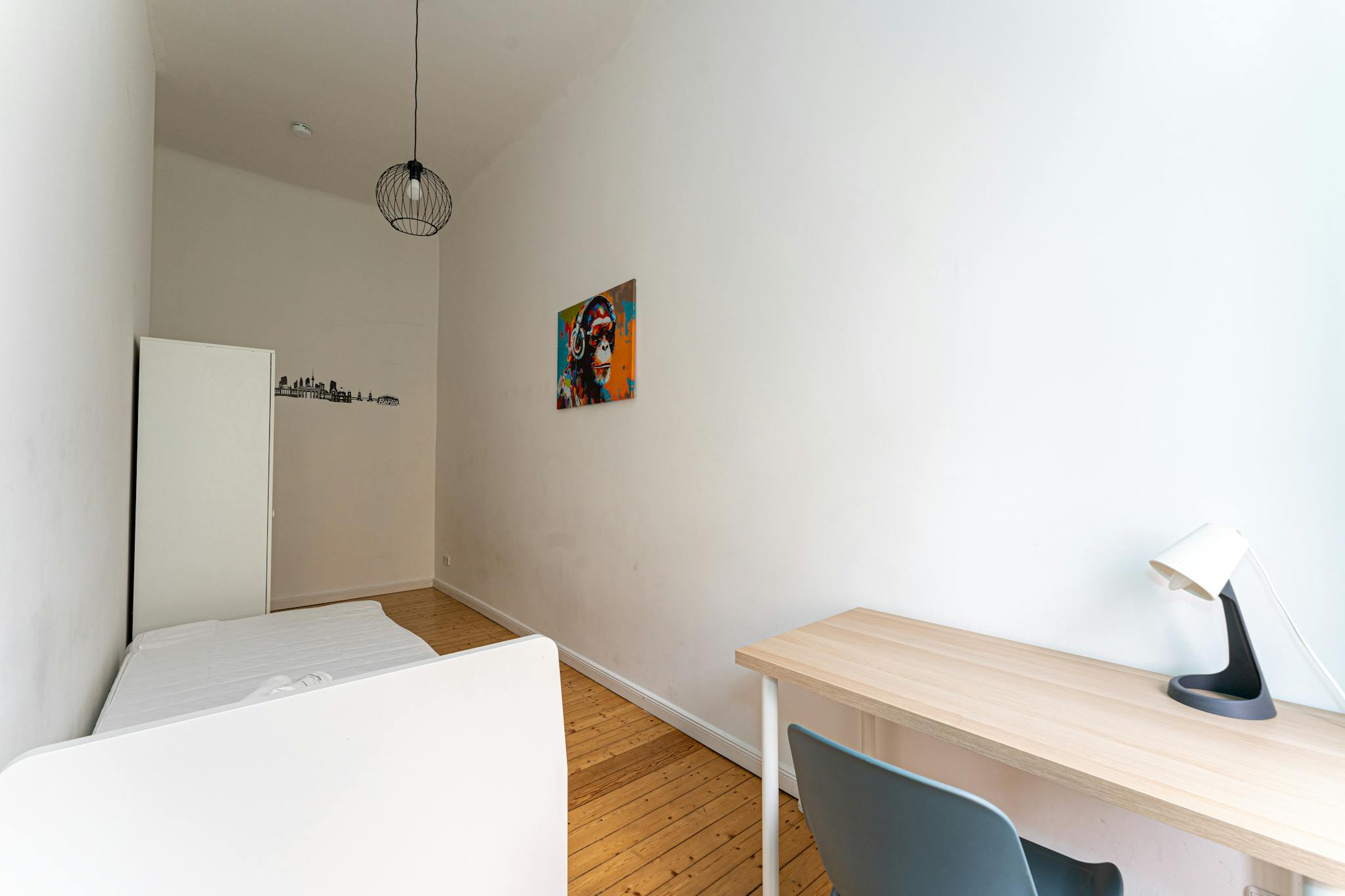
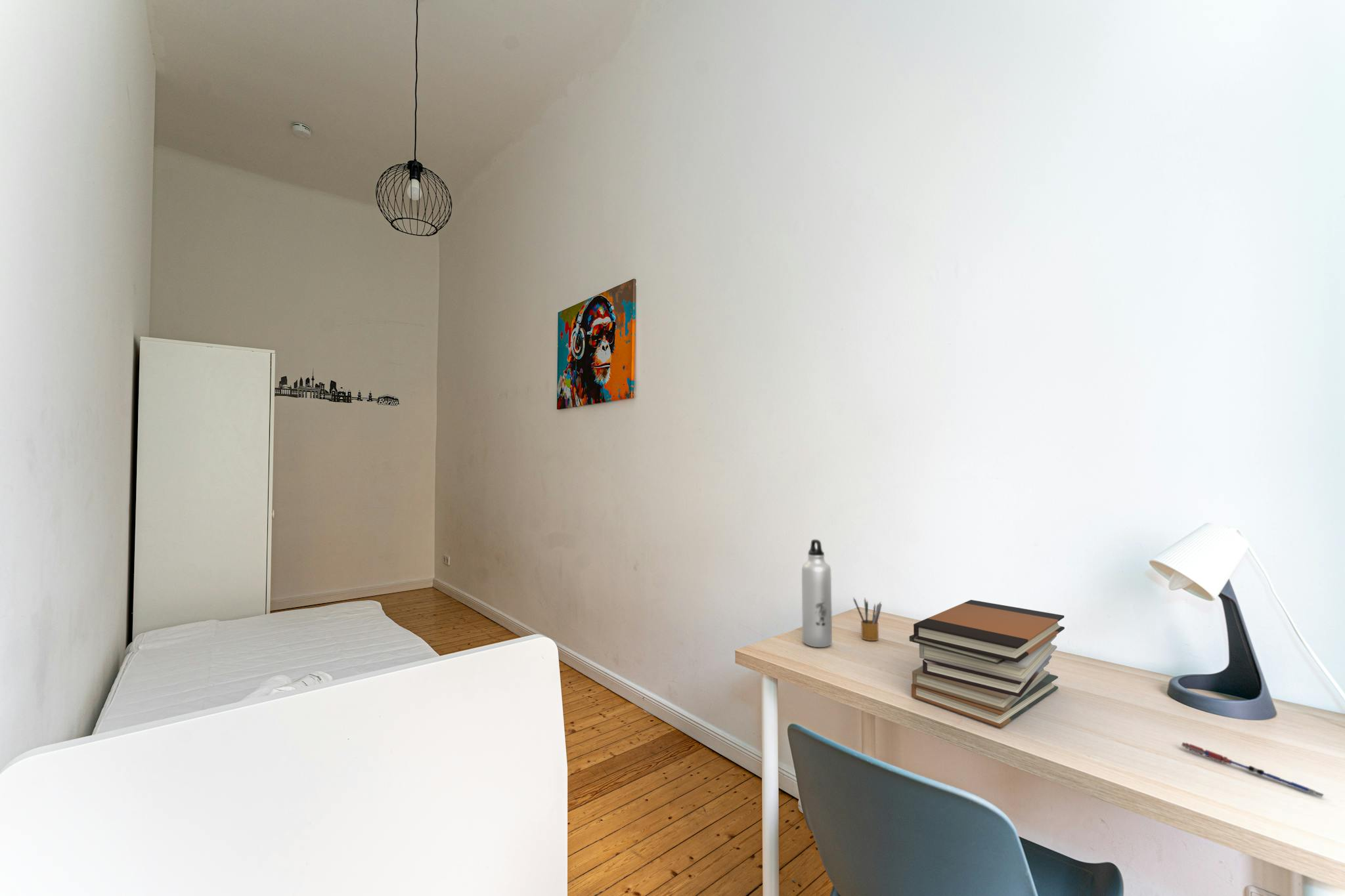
+ pencil box (867, 618)
+ book stack (989, 656)
+ water bottle (816, 591)
+ pen (1247, 767)
